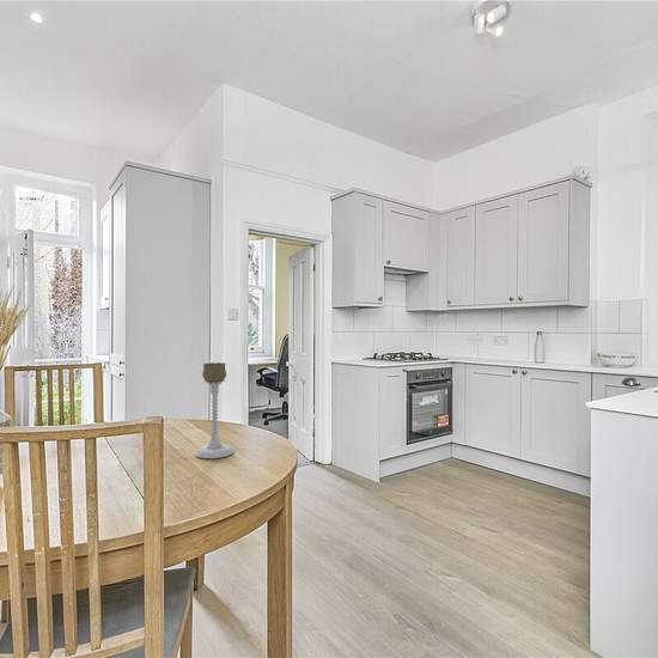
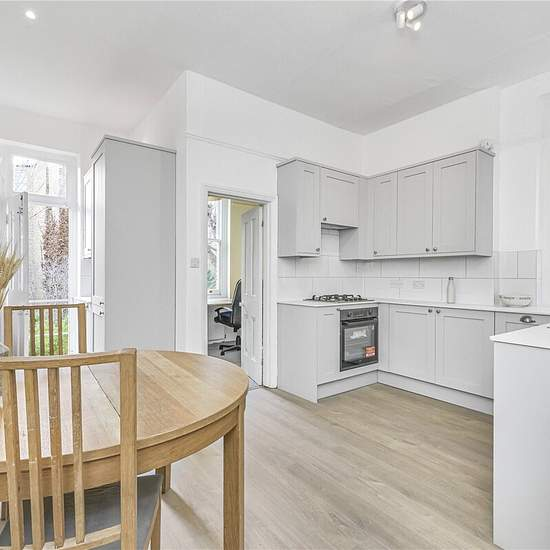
- candle holder (214, 408)
